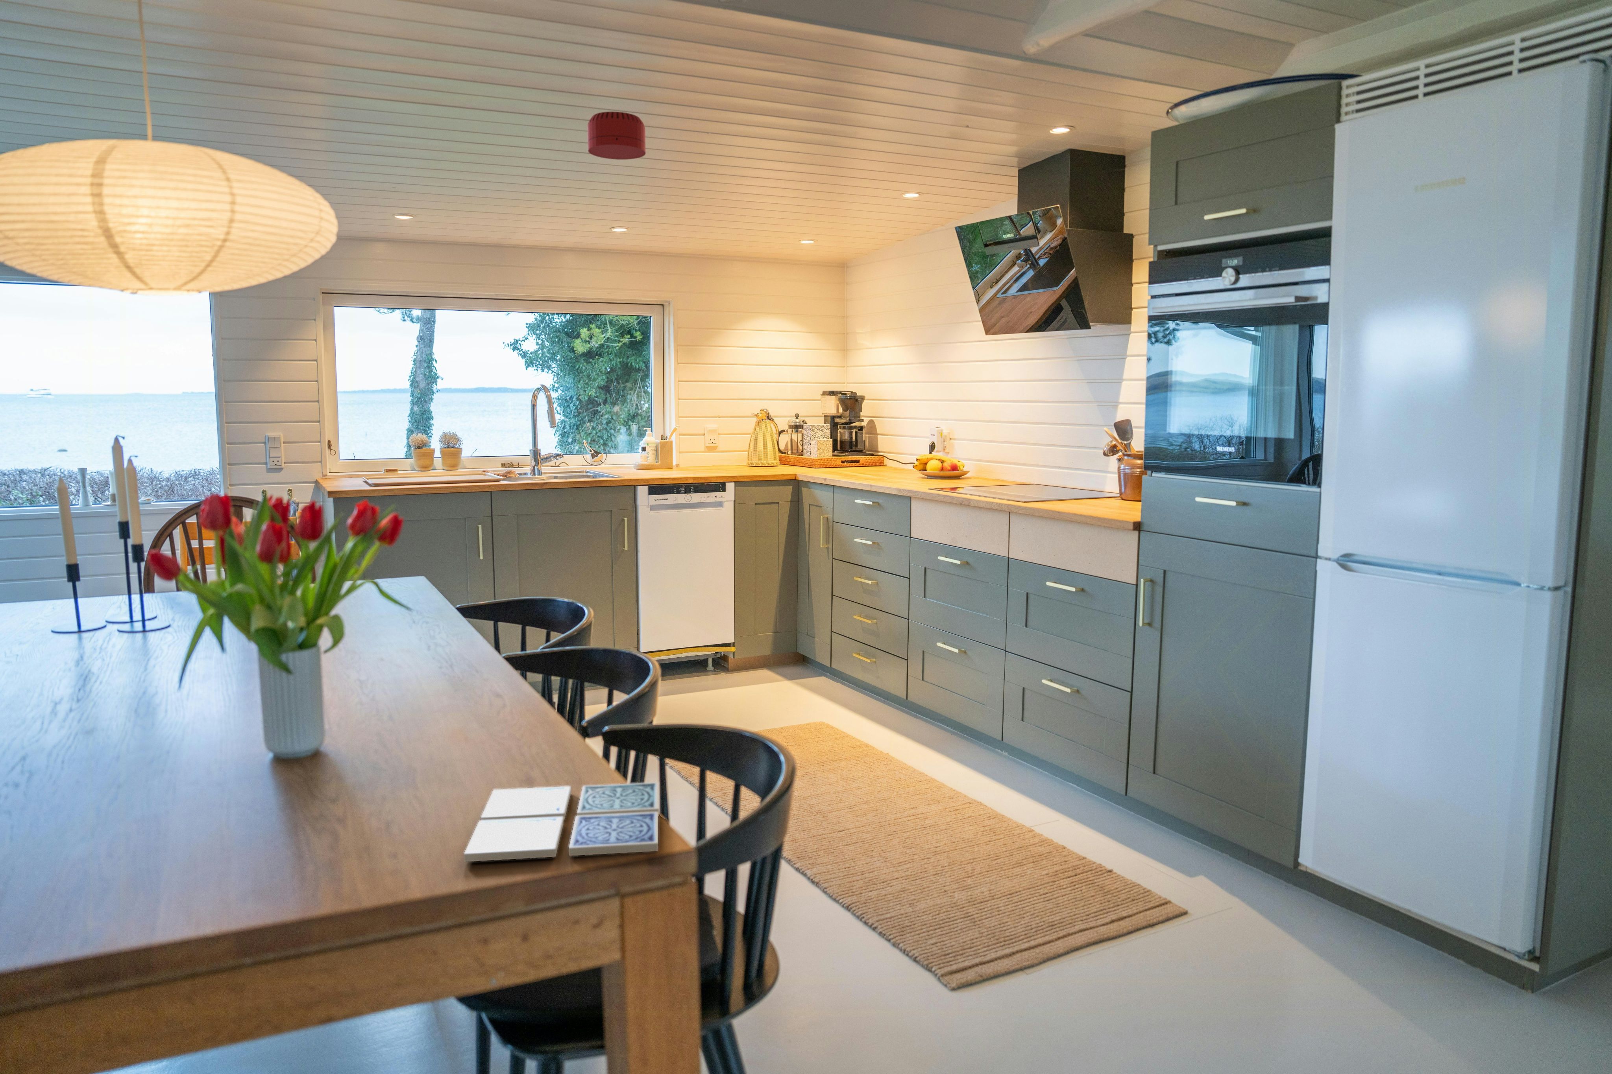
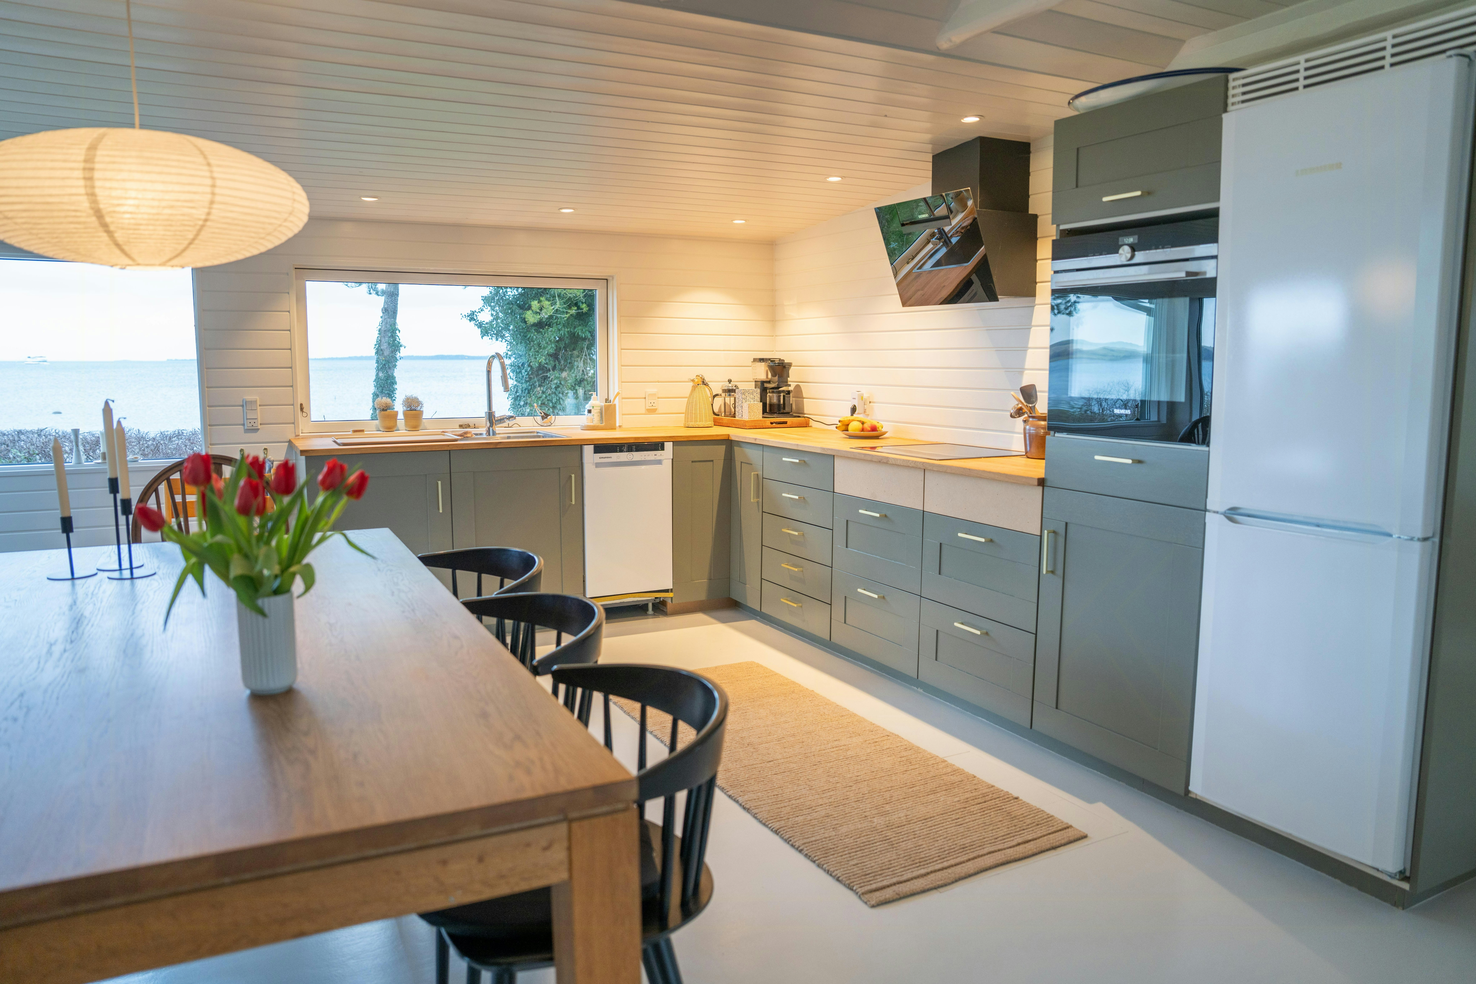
- drink coaster (575, 820)
- smoke detector (616, 135)
